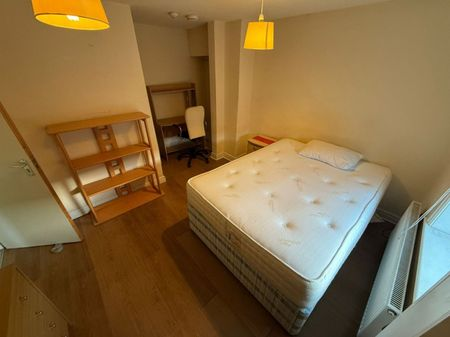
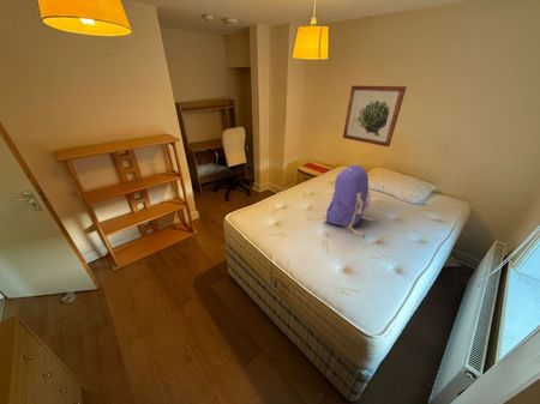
+ backpack (352, 194)
+ wall art (370, 115)
